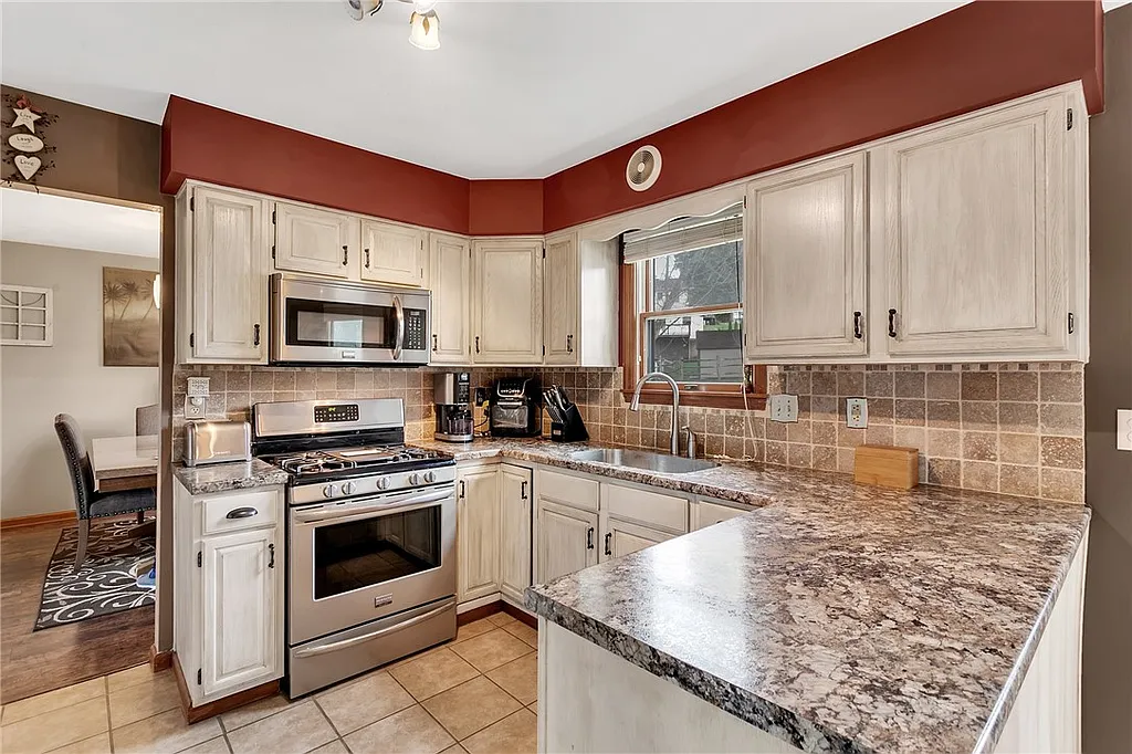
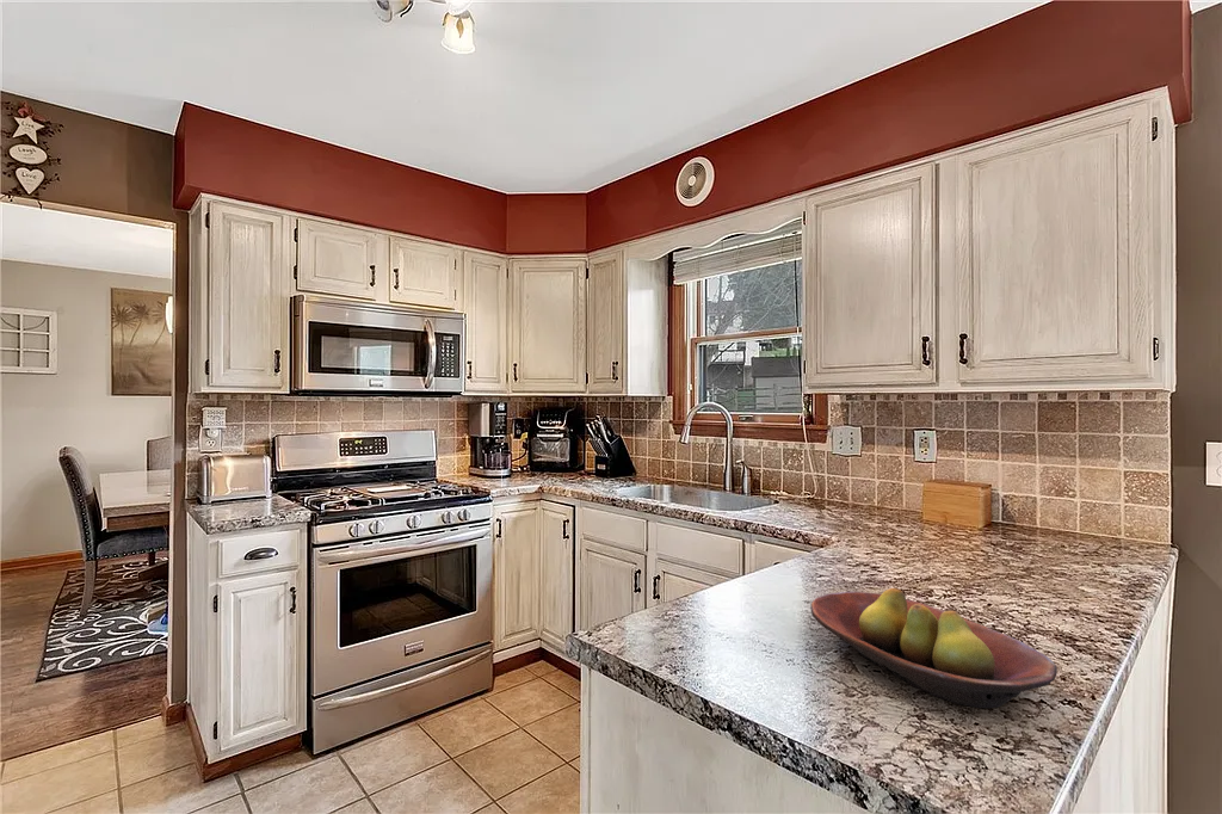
+ fruit bowl (916, 633)
